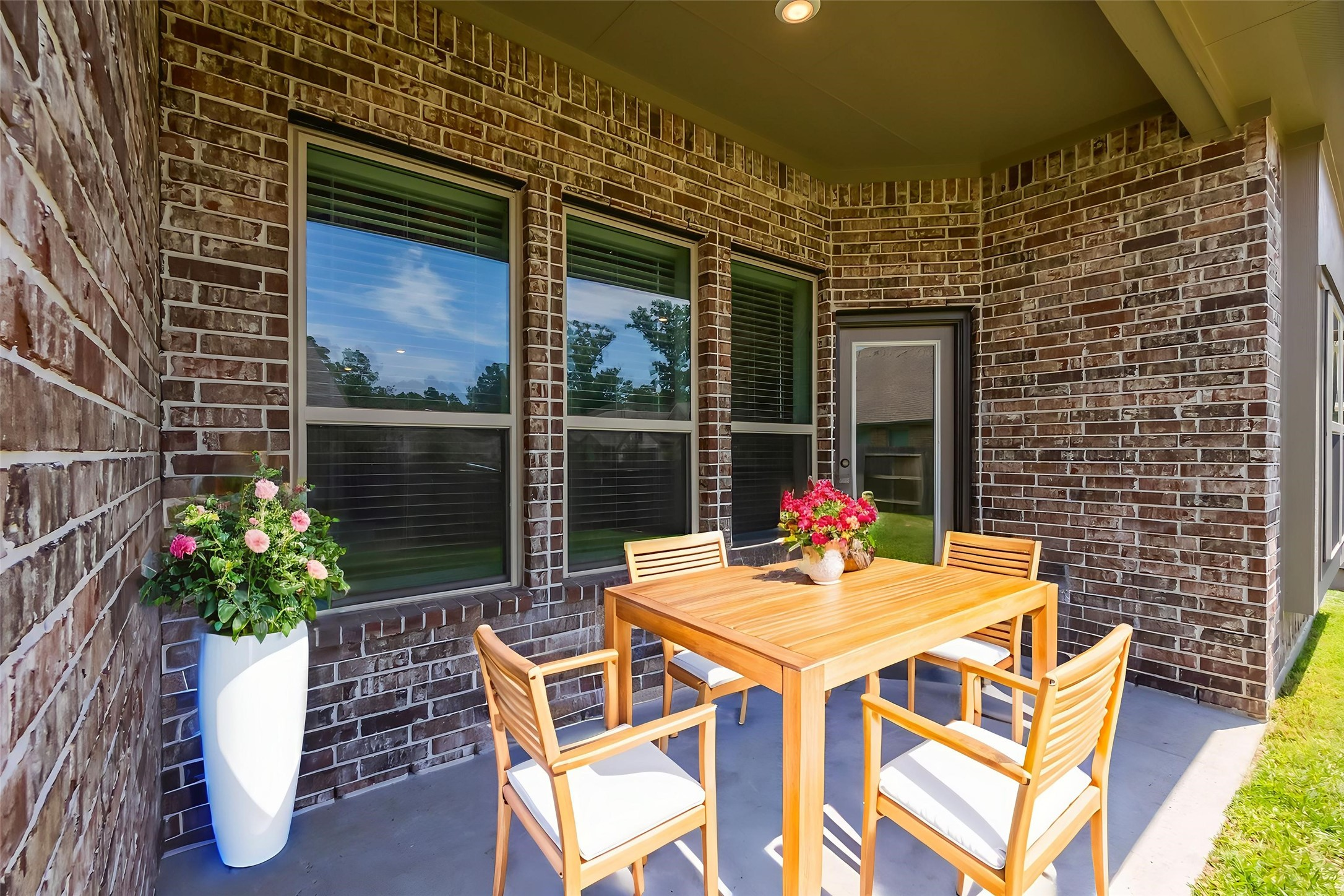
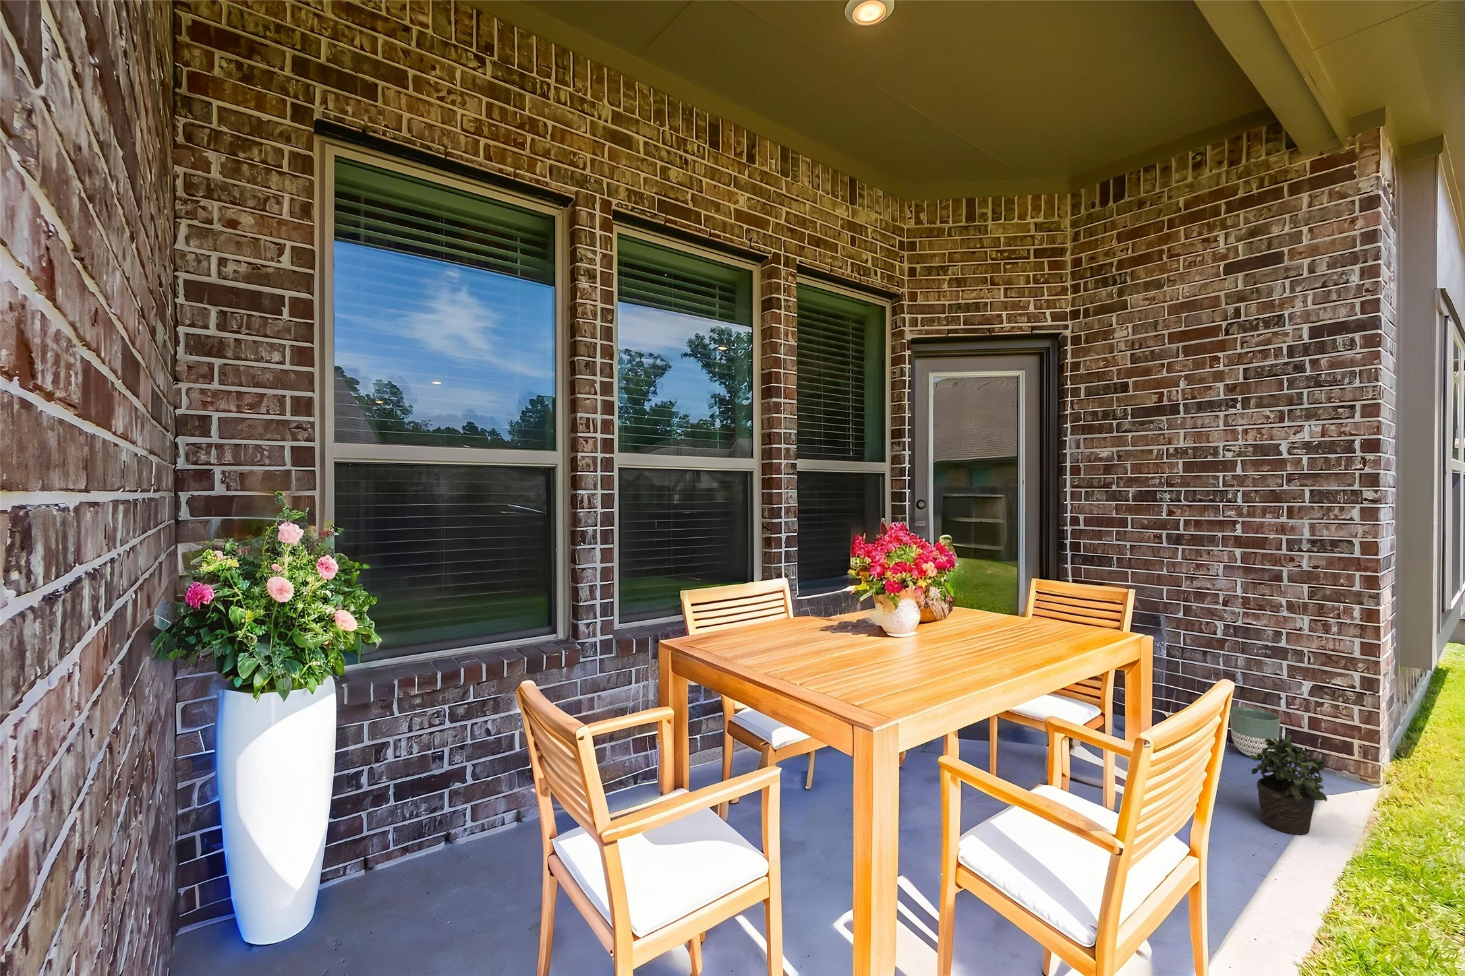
+ planter (1254, 734)
+ potted plant (1287, 781)
